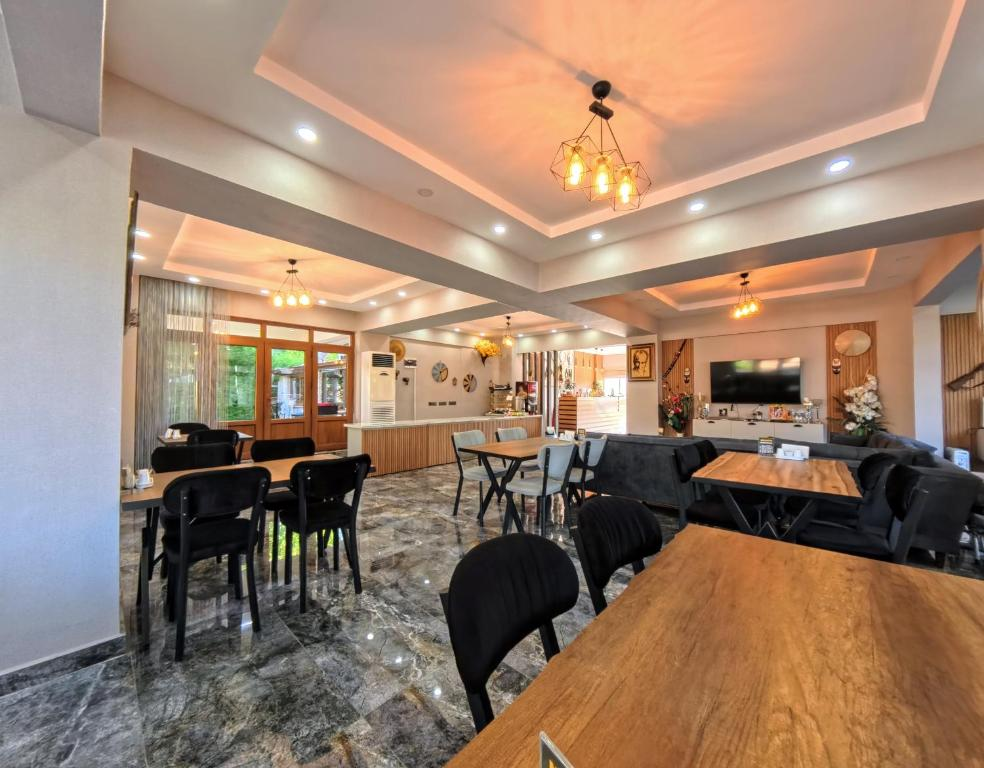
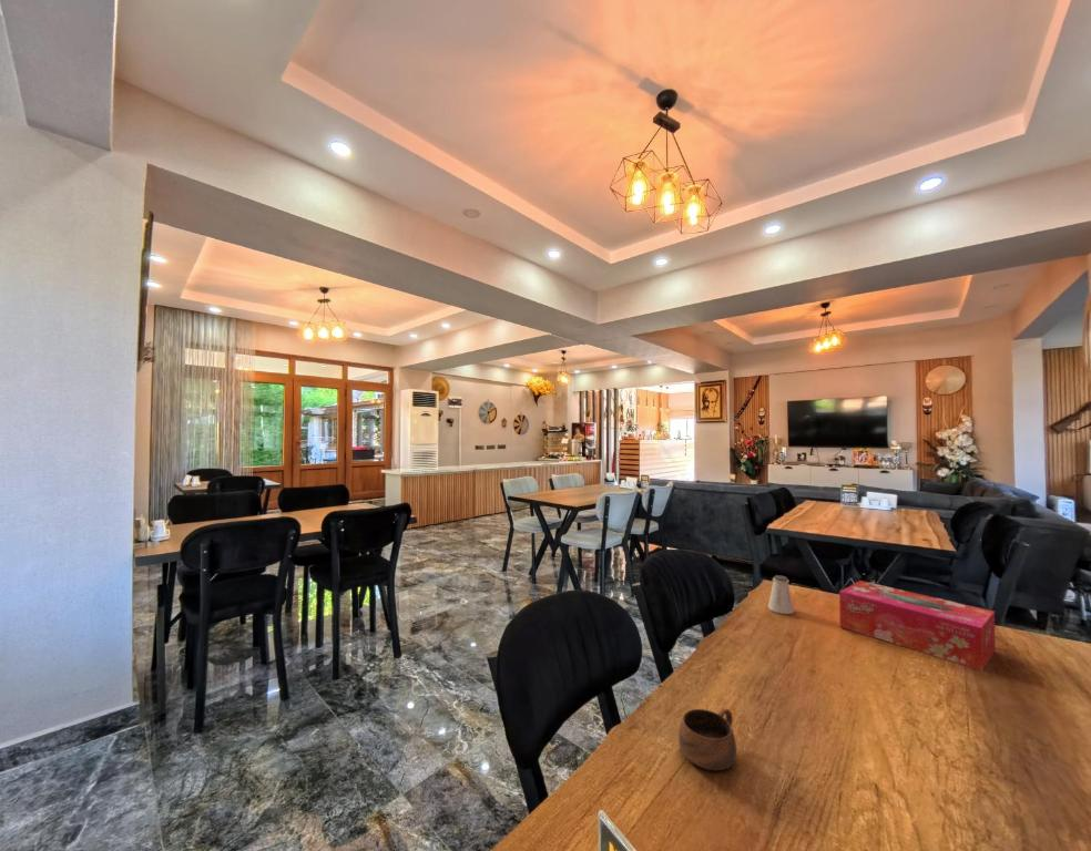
+ saltshaker (781, 593)
+ cup (713, 735)
+ tissue box (912, 619)
